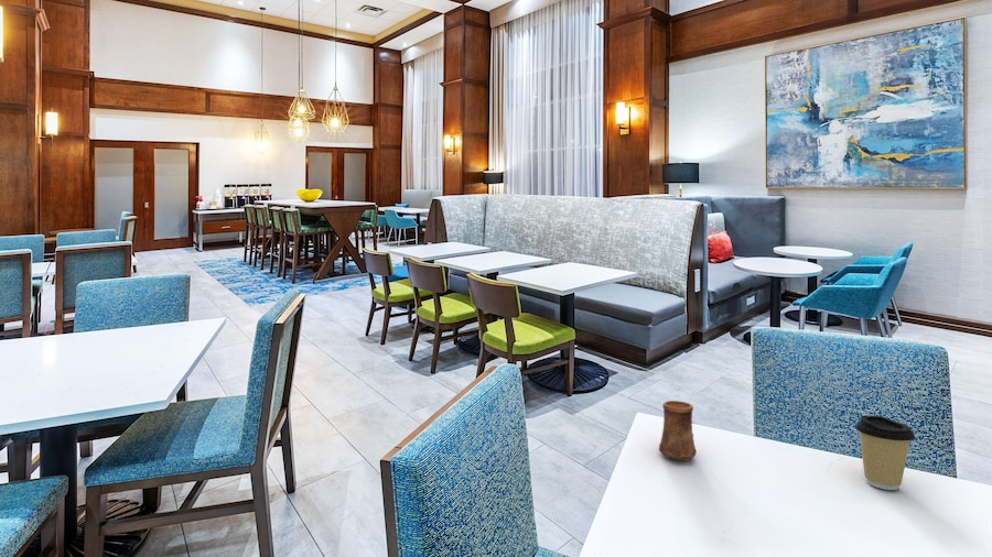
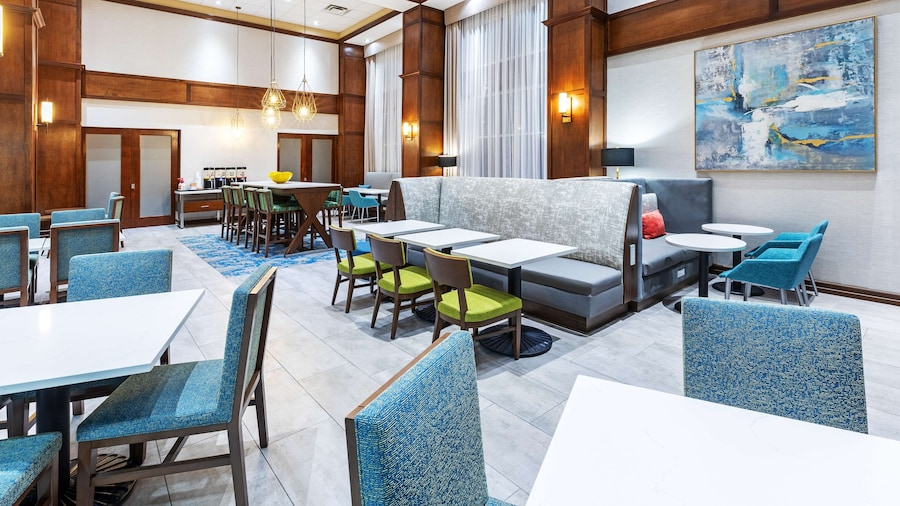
- cup (677, 429)
- coffee cup (883, 452)
